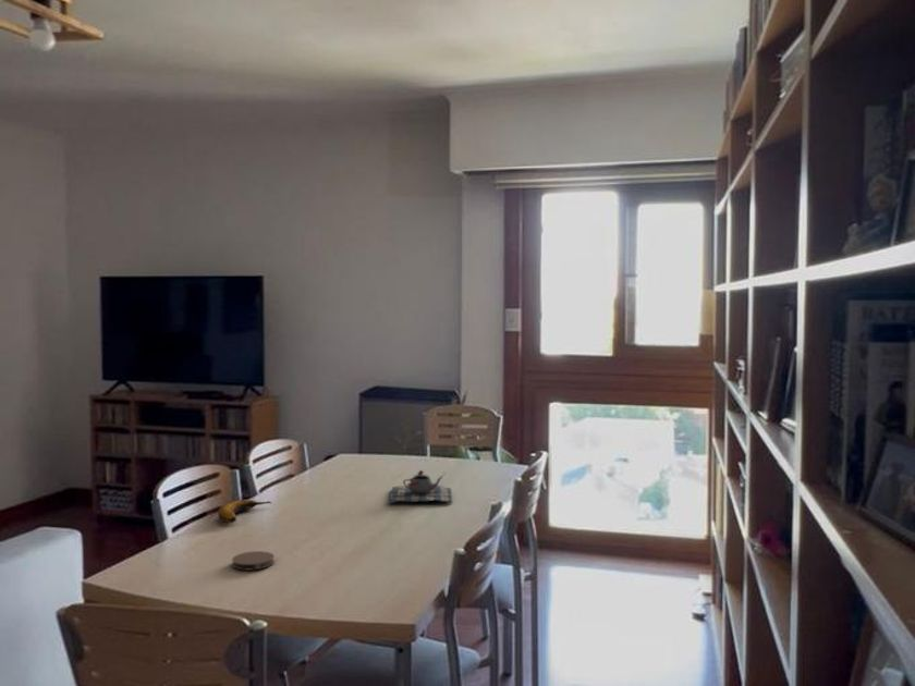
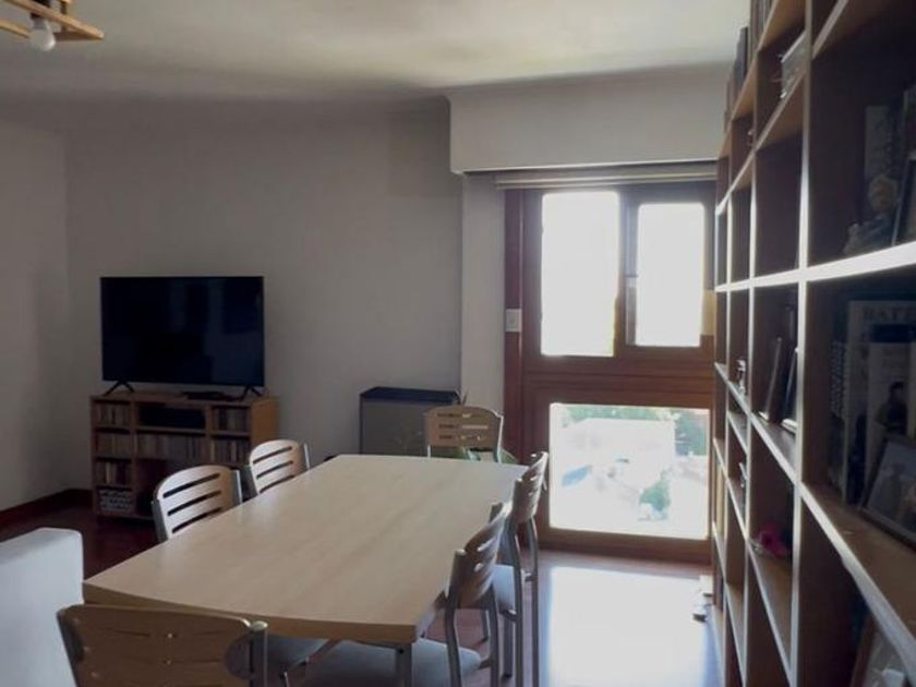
- teapot (420, 483)
- coaster (253, 560)
- banana (240, 510)
